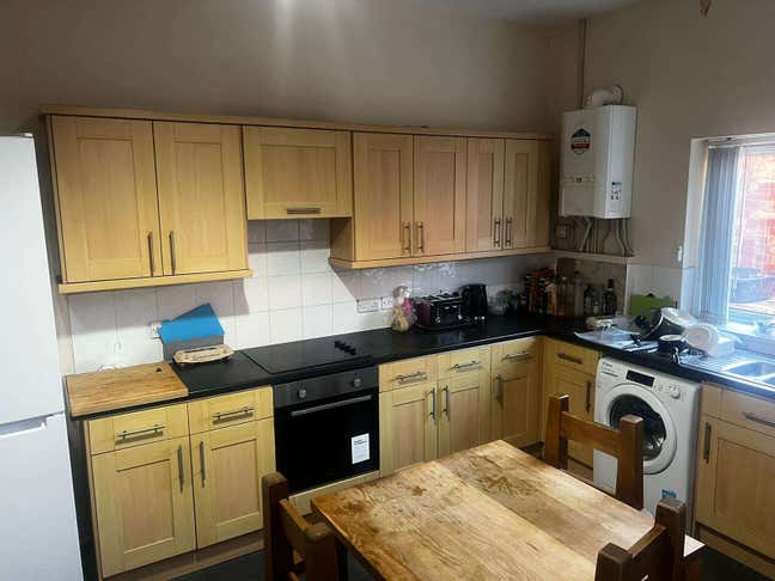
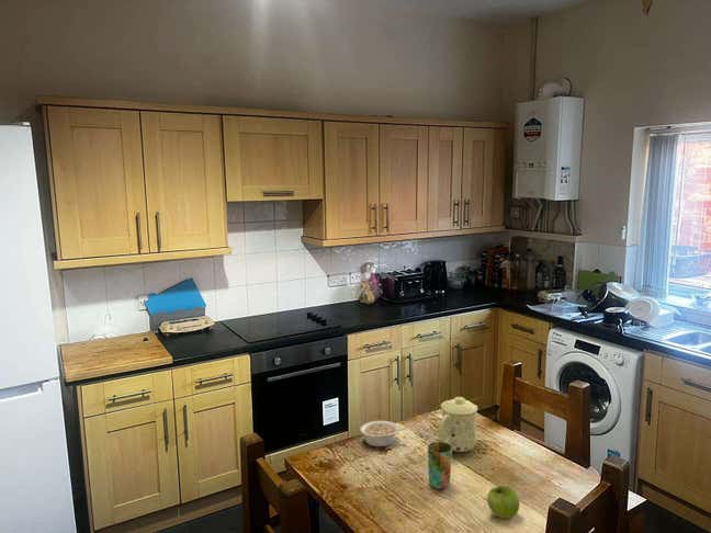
+ fruit (503, 501)
+ legume (381, 433)
+ cup (439, 466)
+ mug (456, 423)
